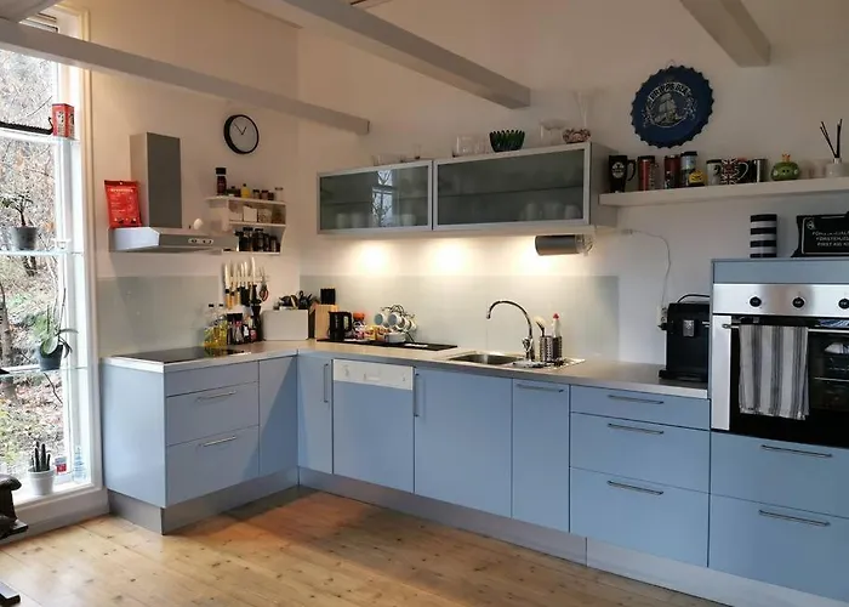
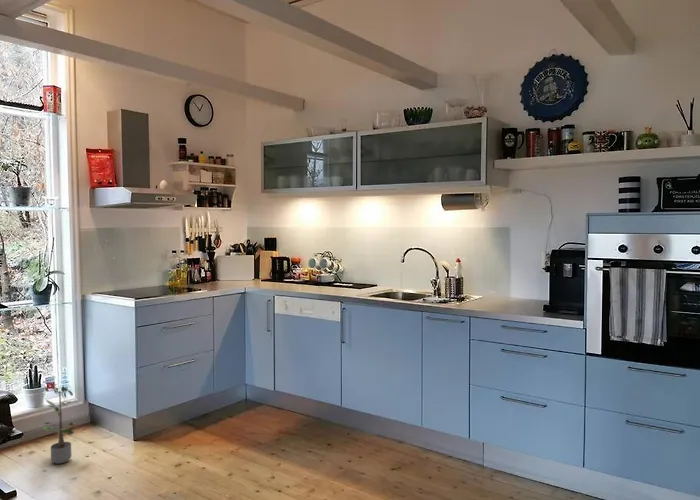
+ potted plant (59, 420)
